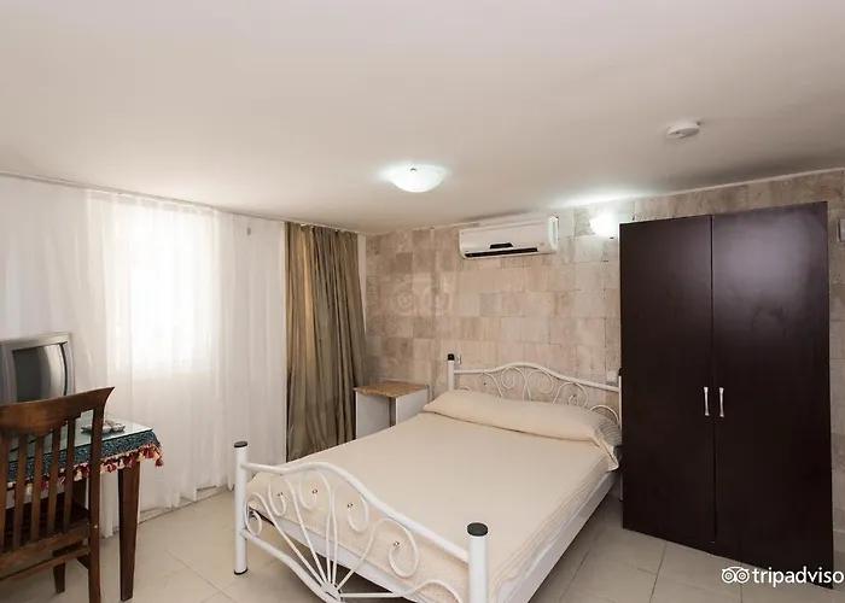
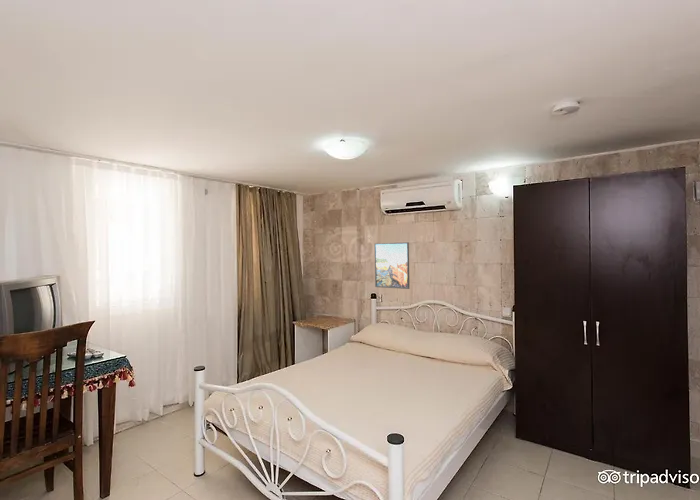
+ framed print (391, 265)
